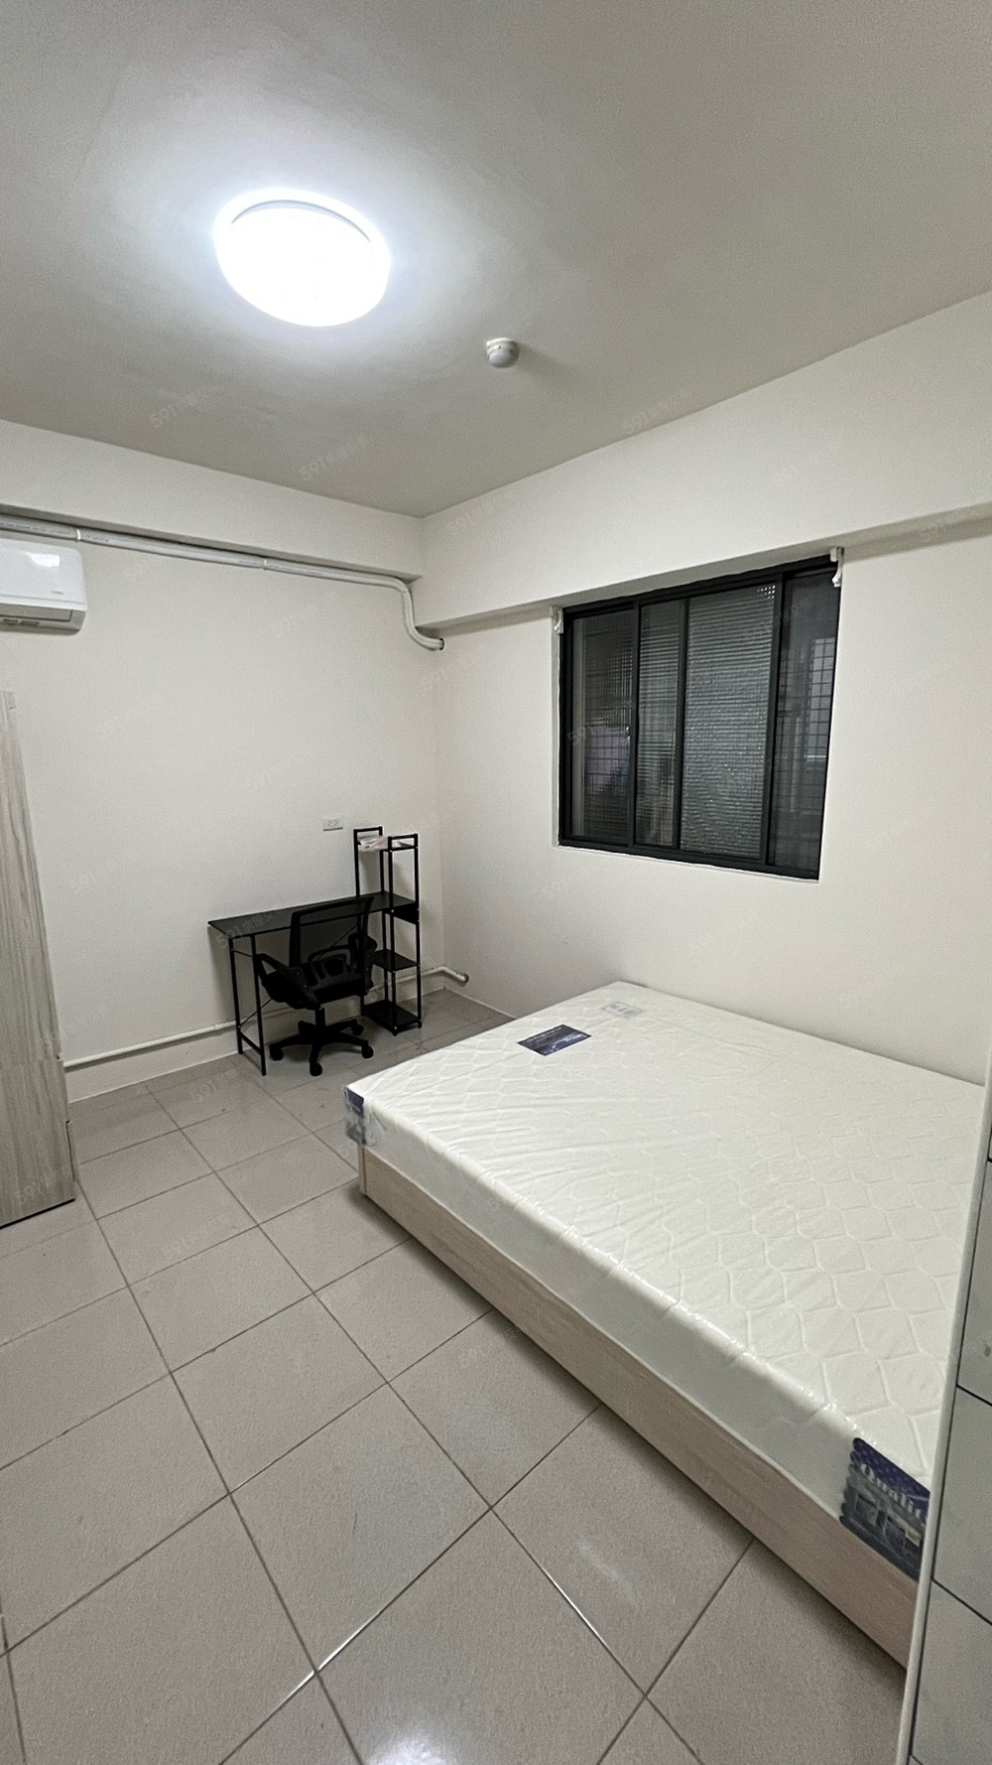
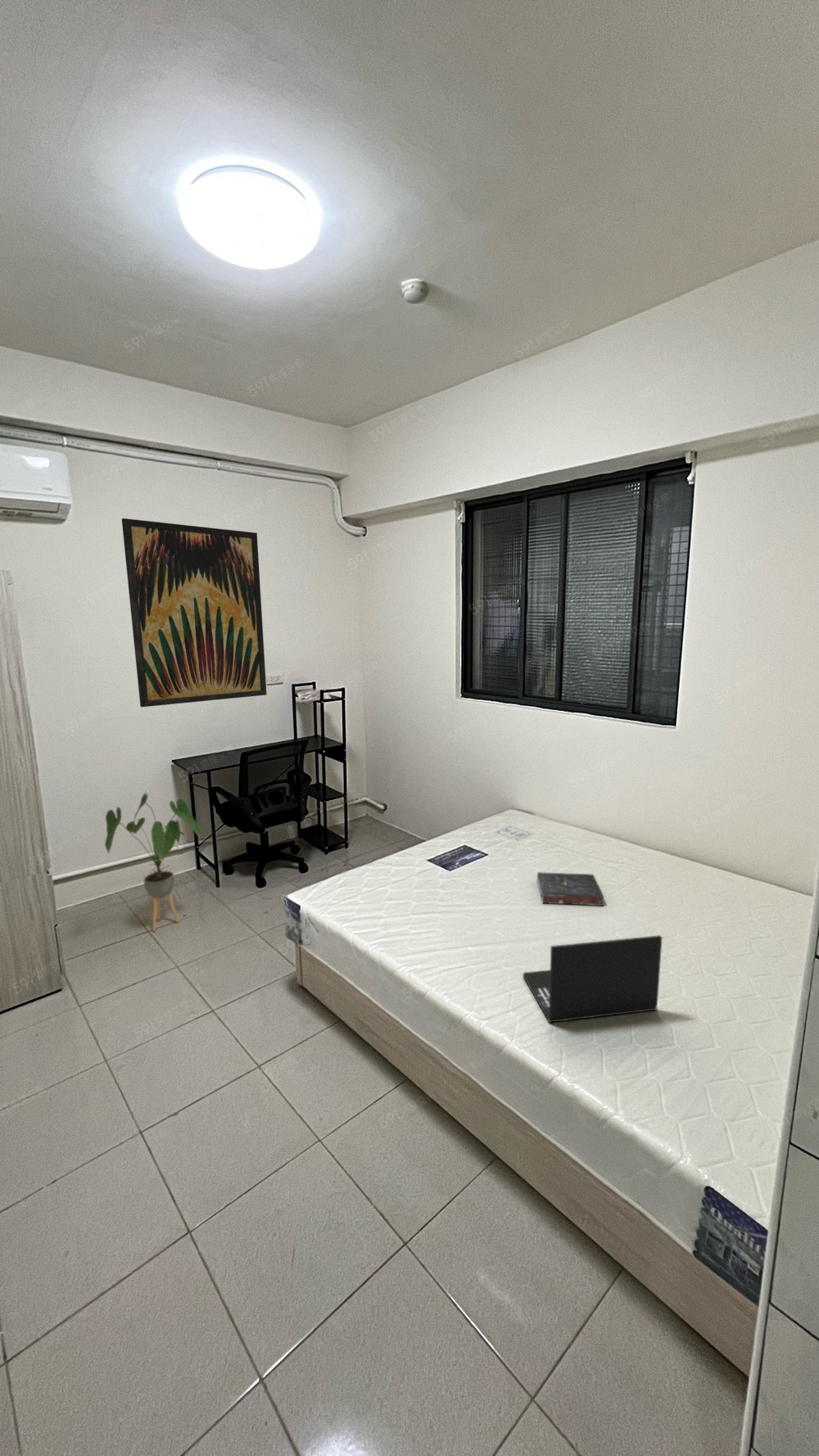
+ laptop (588, 957)
+ house plant (161, 863)
+ wall art (201, 615)
+ book (568, 887)
